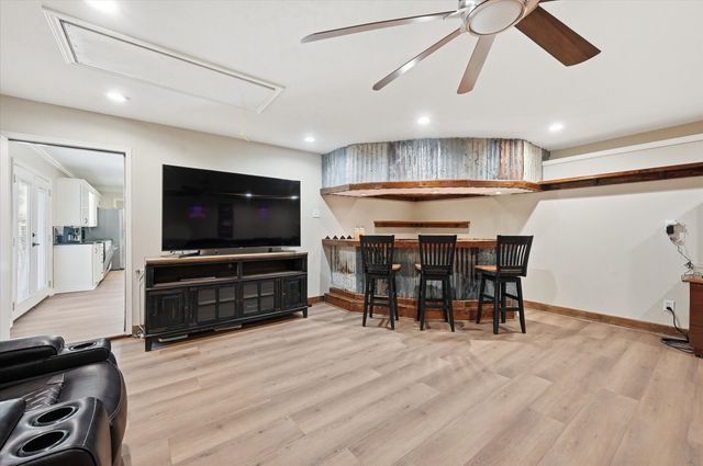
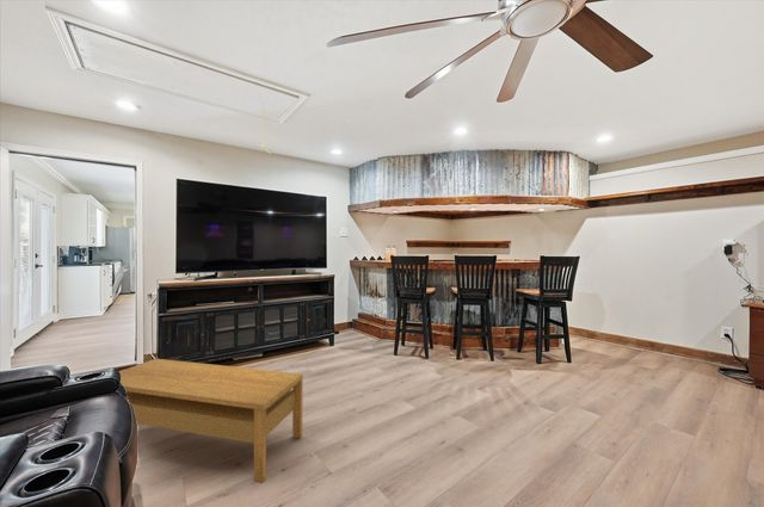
+ coffee table (199, 409)
